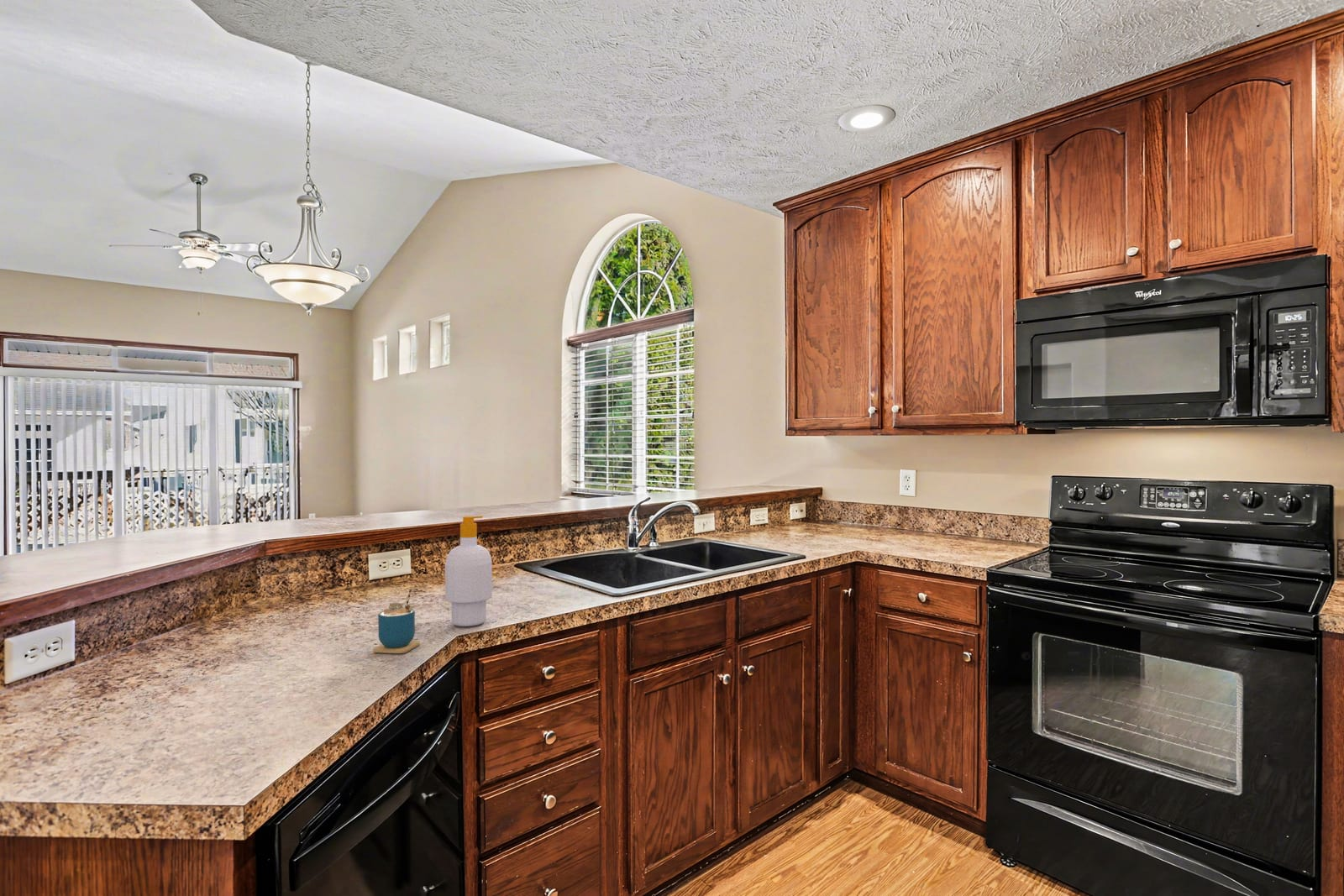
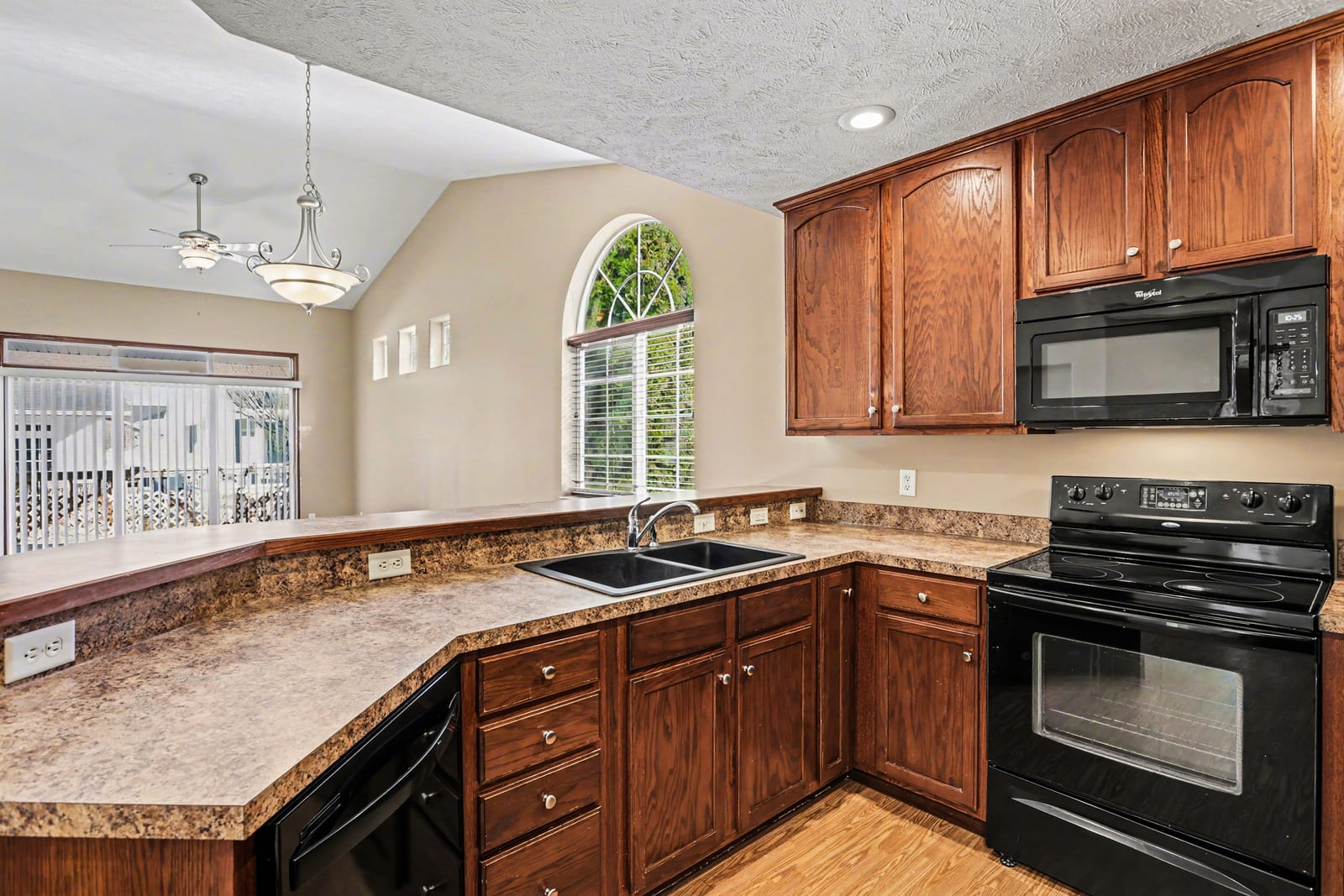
- soap bottle (469, 569)
- cup (396, 617)
